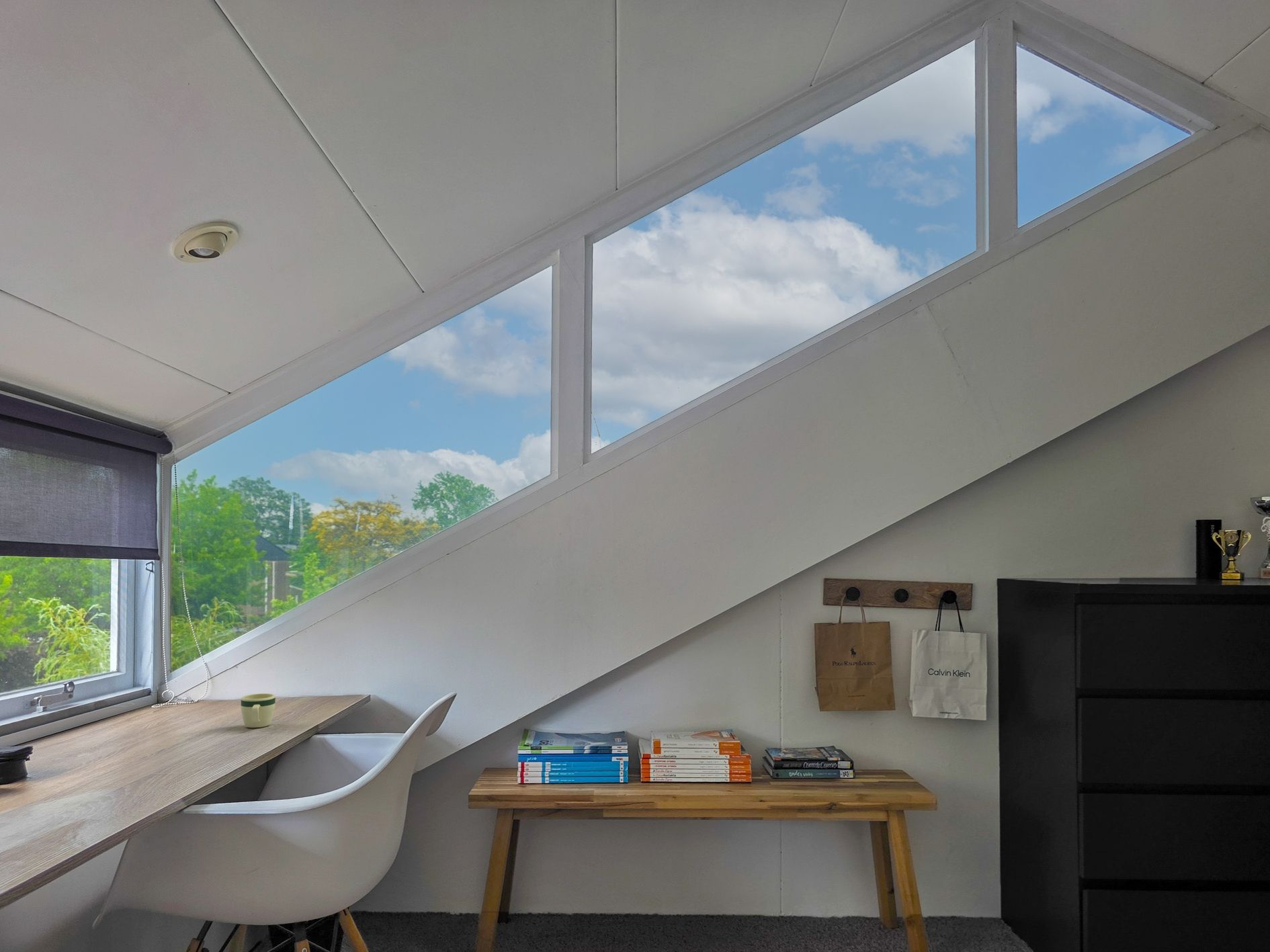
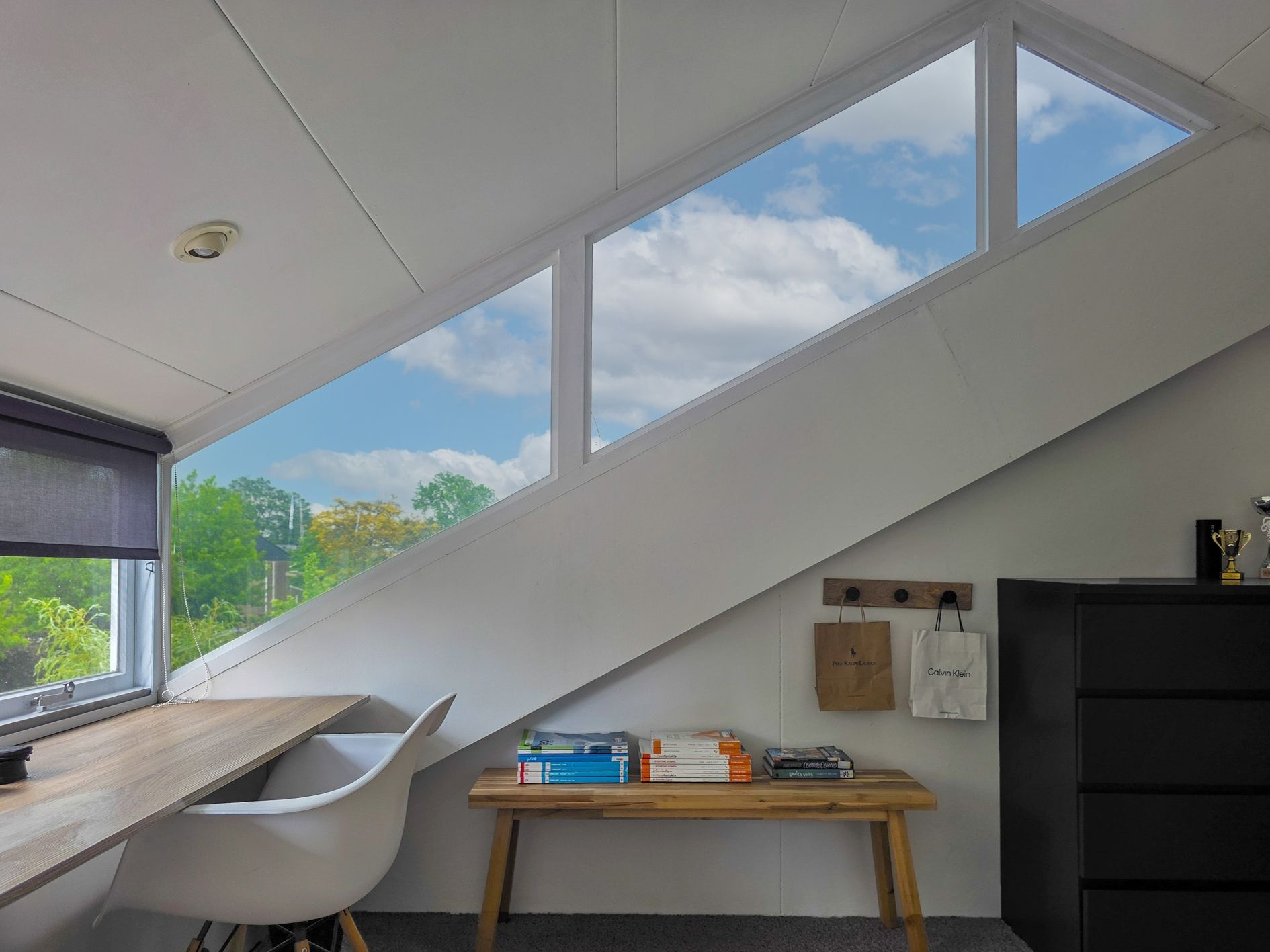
- mug (257, 711)
